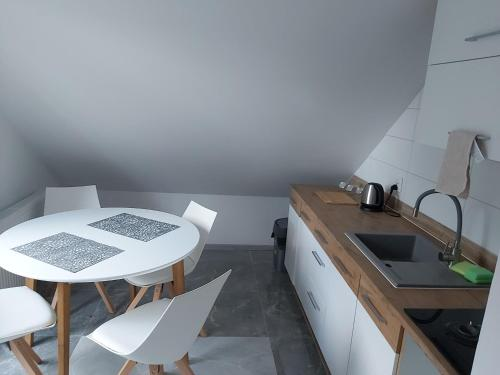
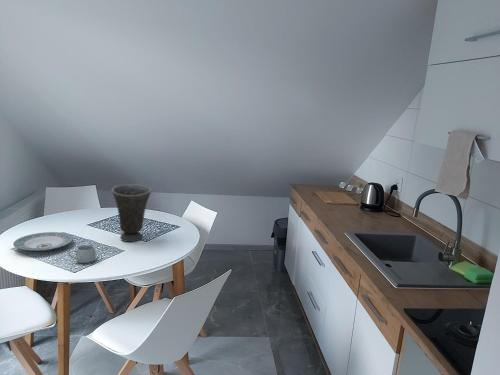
+ plate (44, 243)
+ vase (131, 214)
+ mug (82, 254)
